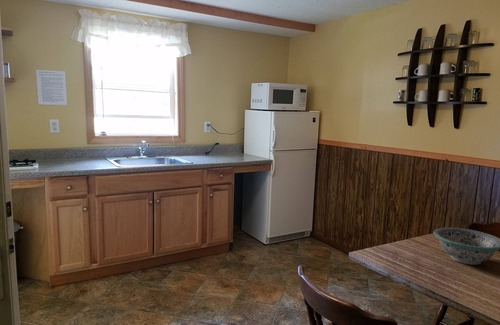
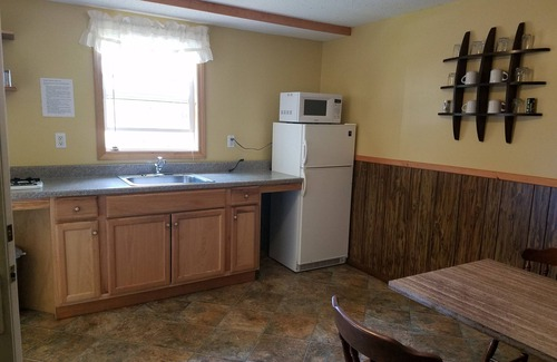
- decorative bowl (466, 248)
